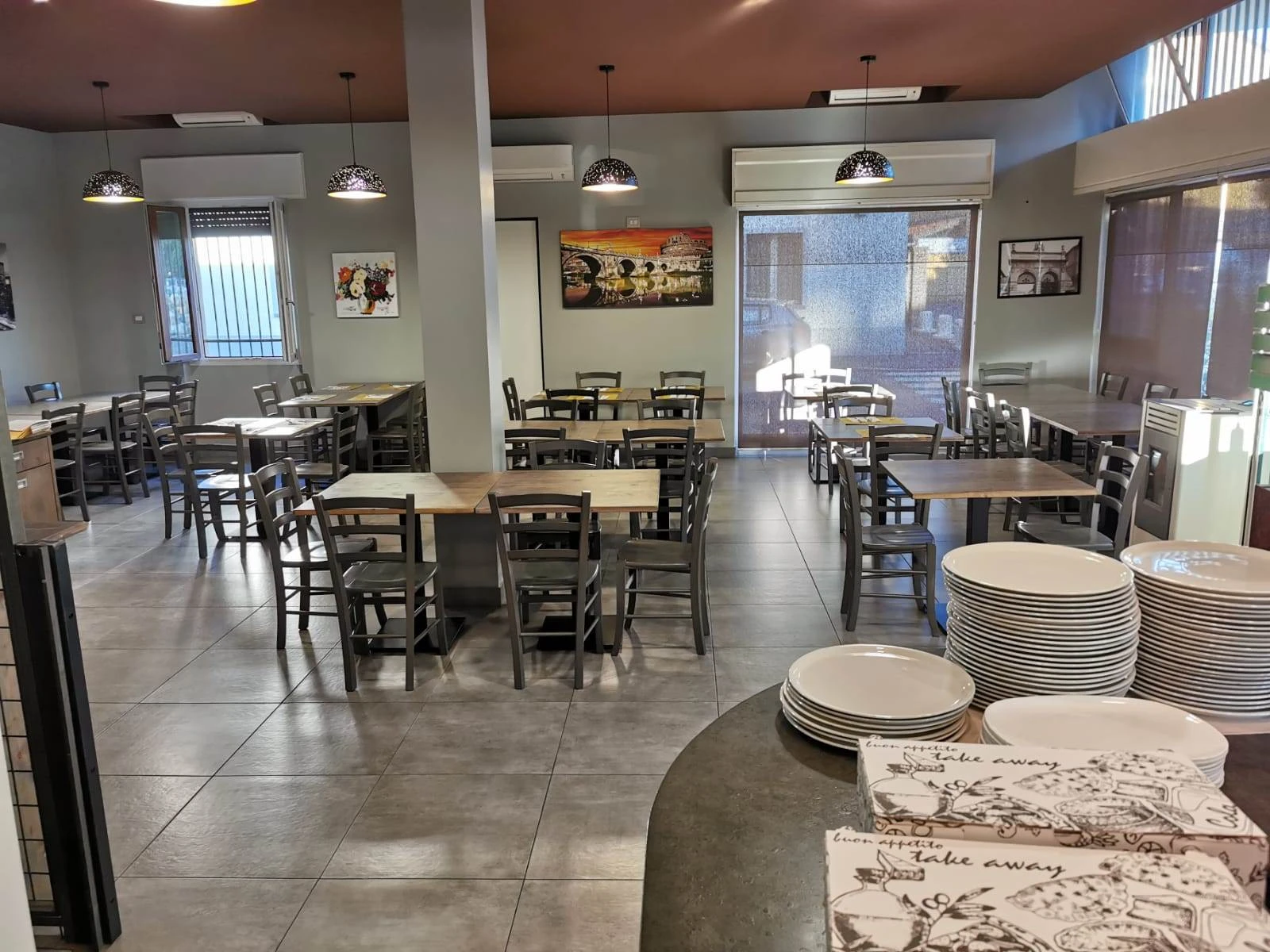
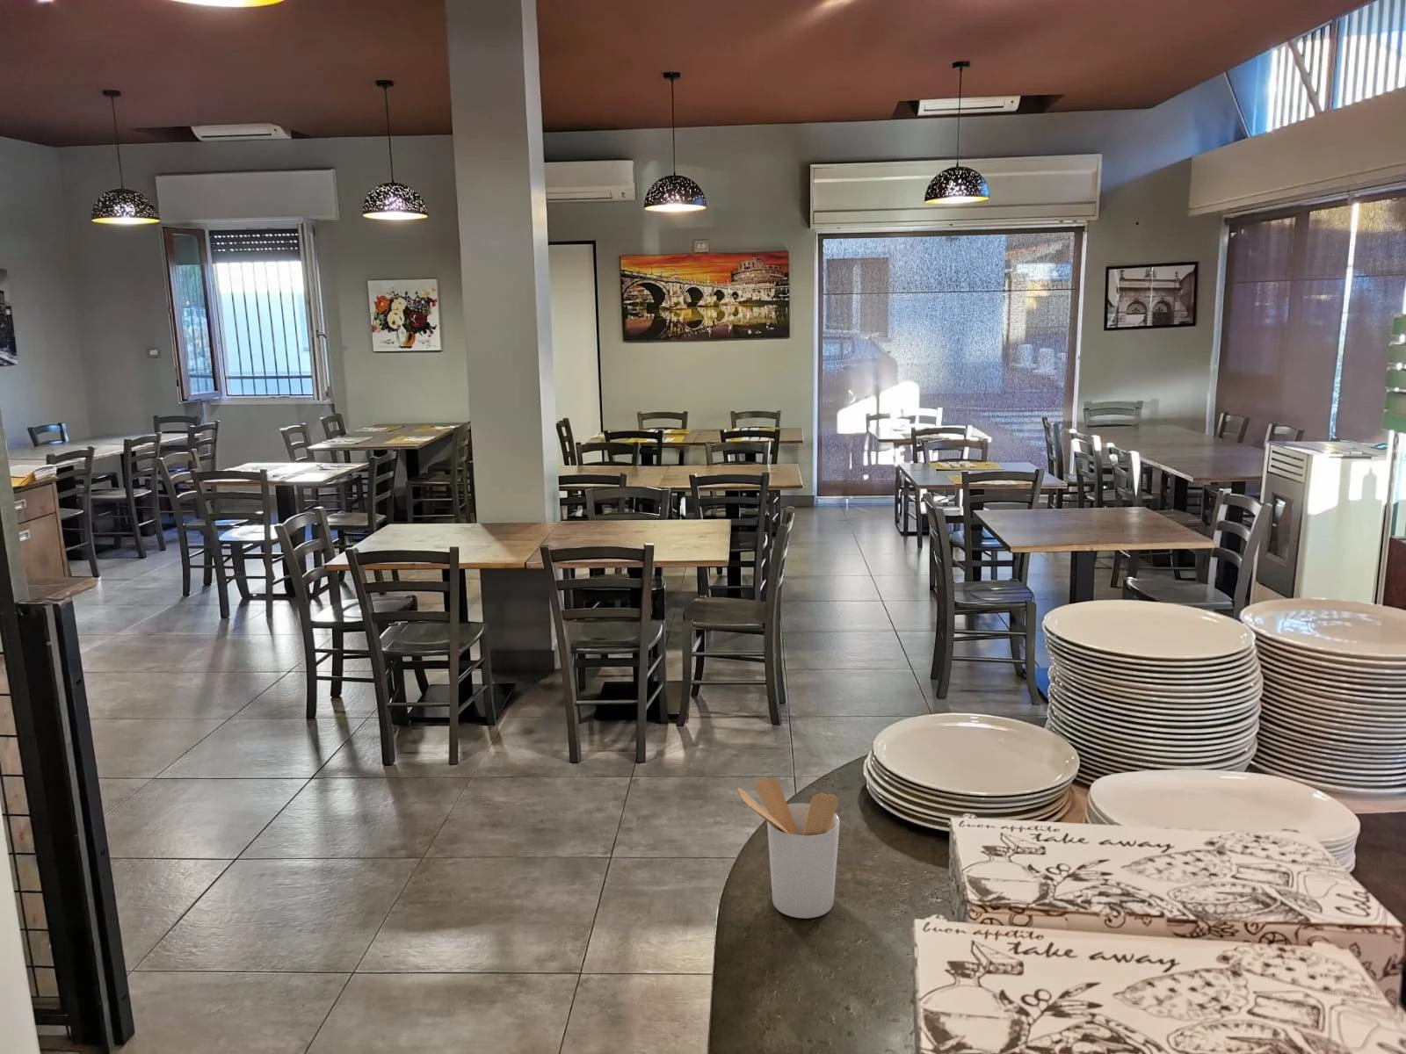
+ utensil holder (786, 845)
